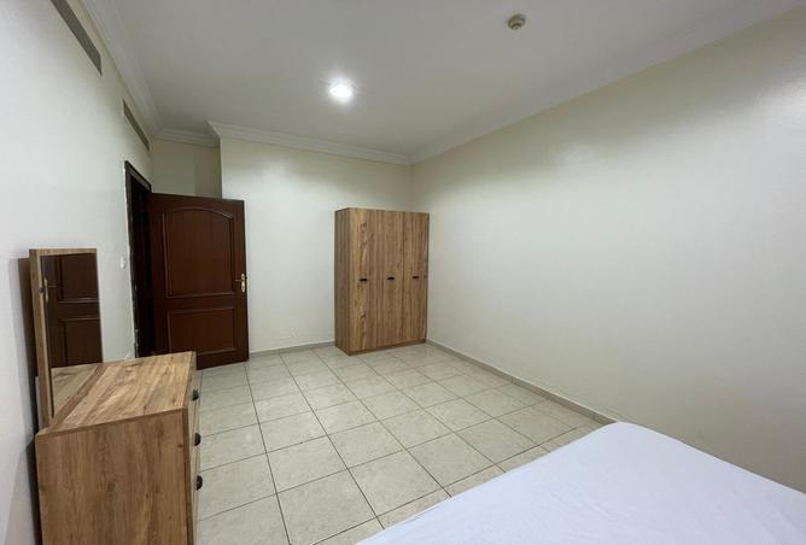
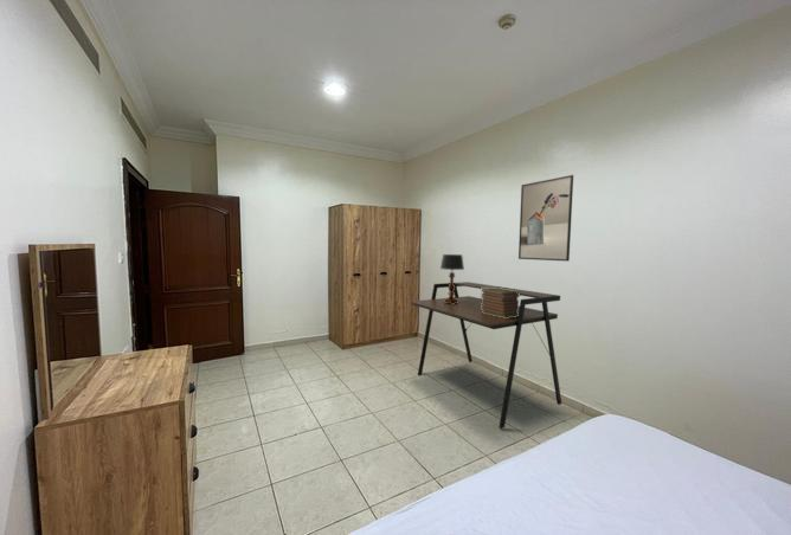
+ book stack (499, 301)
+ table lamp (451, 278)
+ desk (468, 342)
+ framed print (544, 220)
